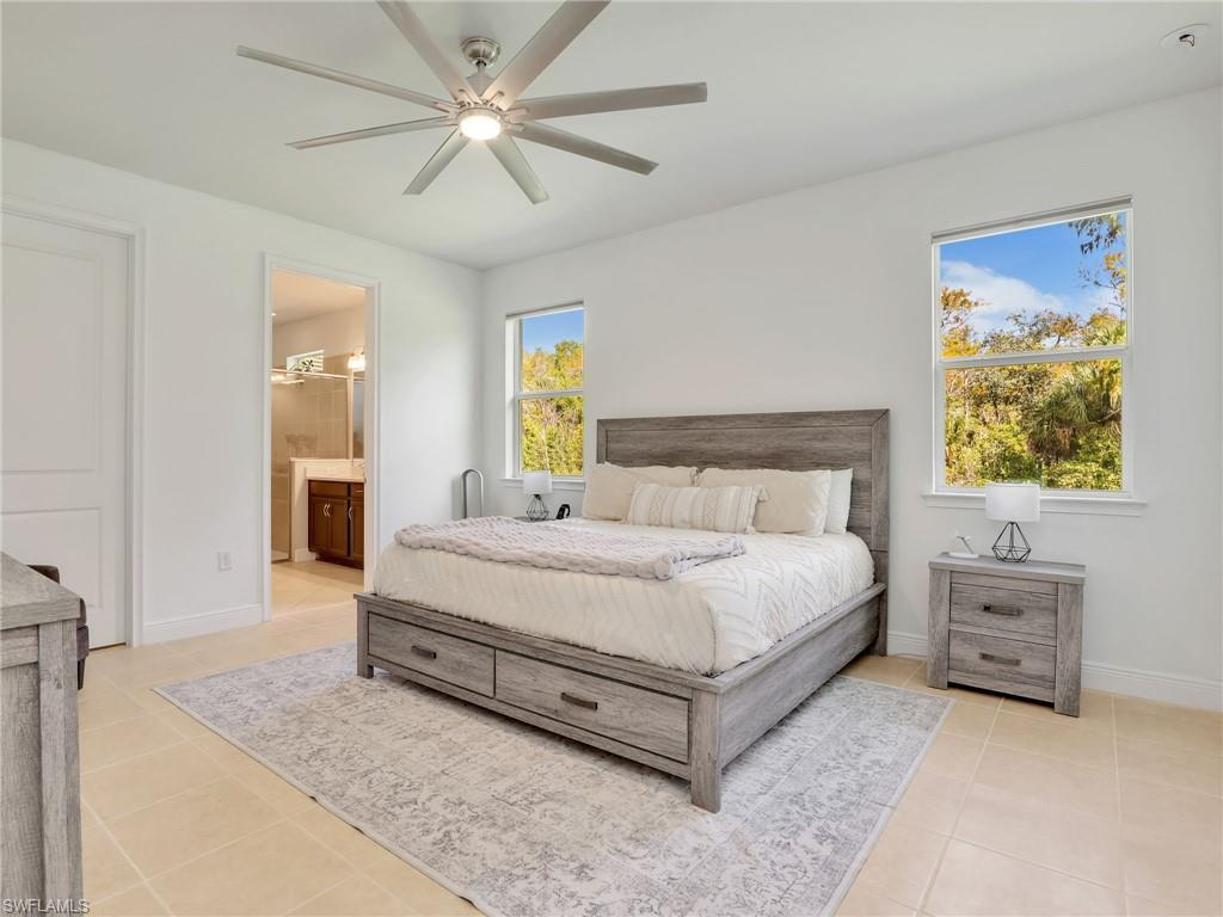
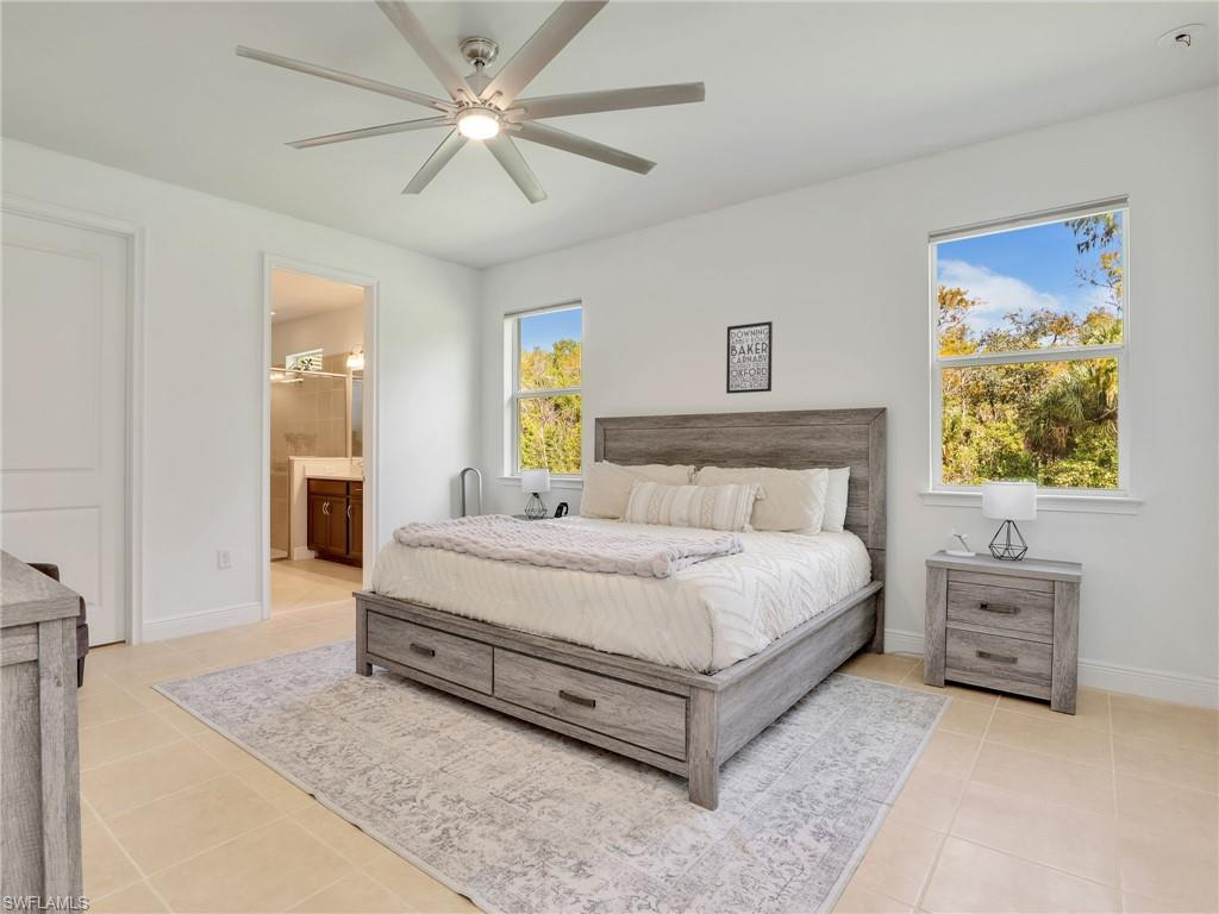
+ wall art (749, 358)
